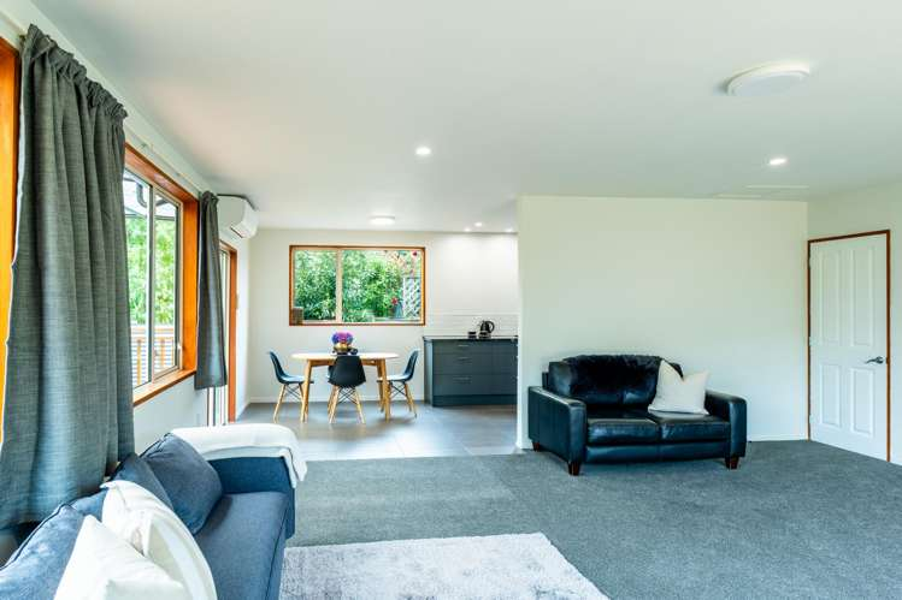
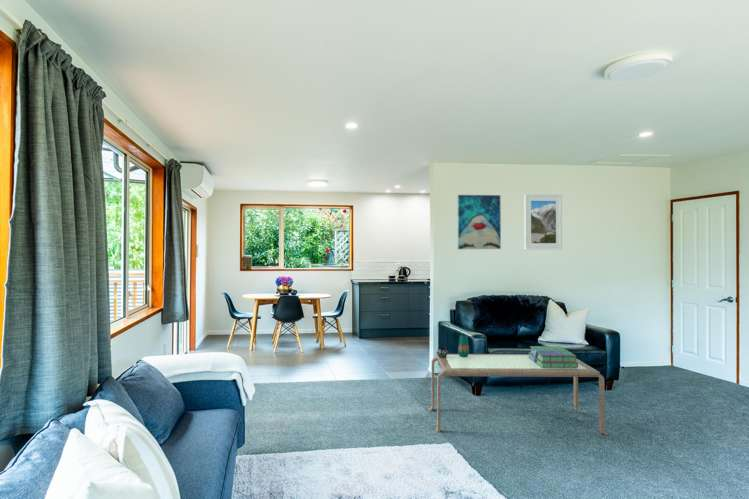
+ vase (458, 347)
+ coffee table (511, 375)
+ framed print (543, 222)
+ wall art (479, 222)
+ stack of books (552, 356)
